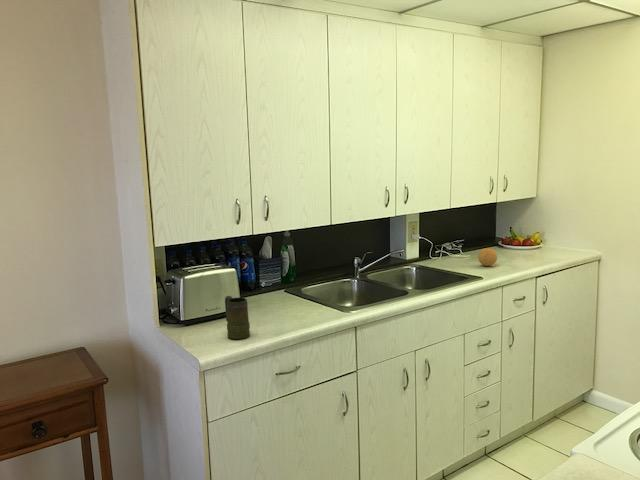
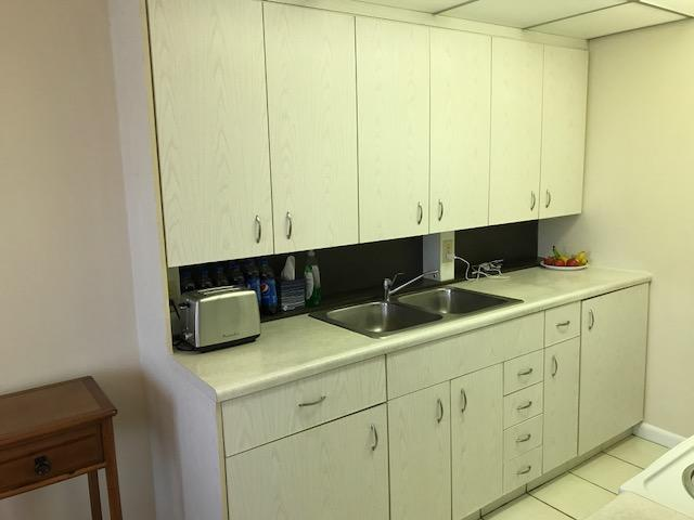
- fruit (487, 257)
- mug (235, 316)
